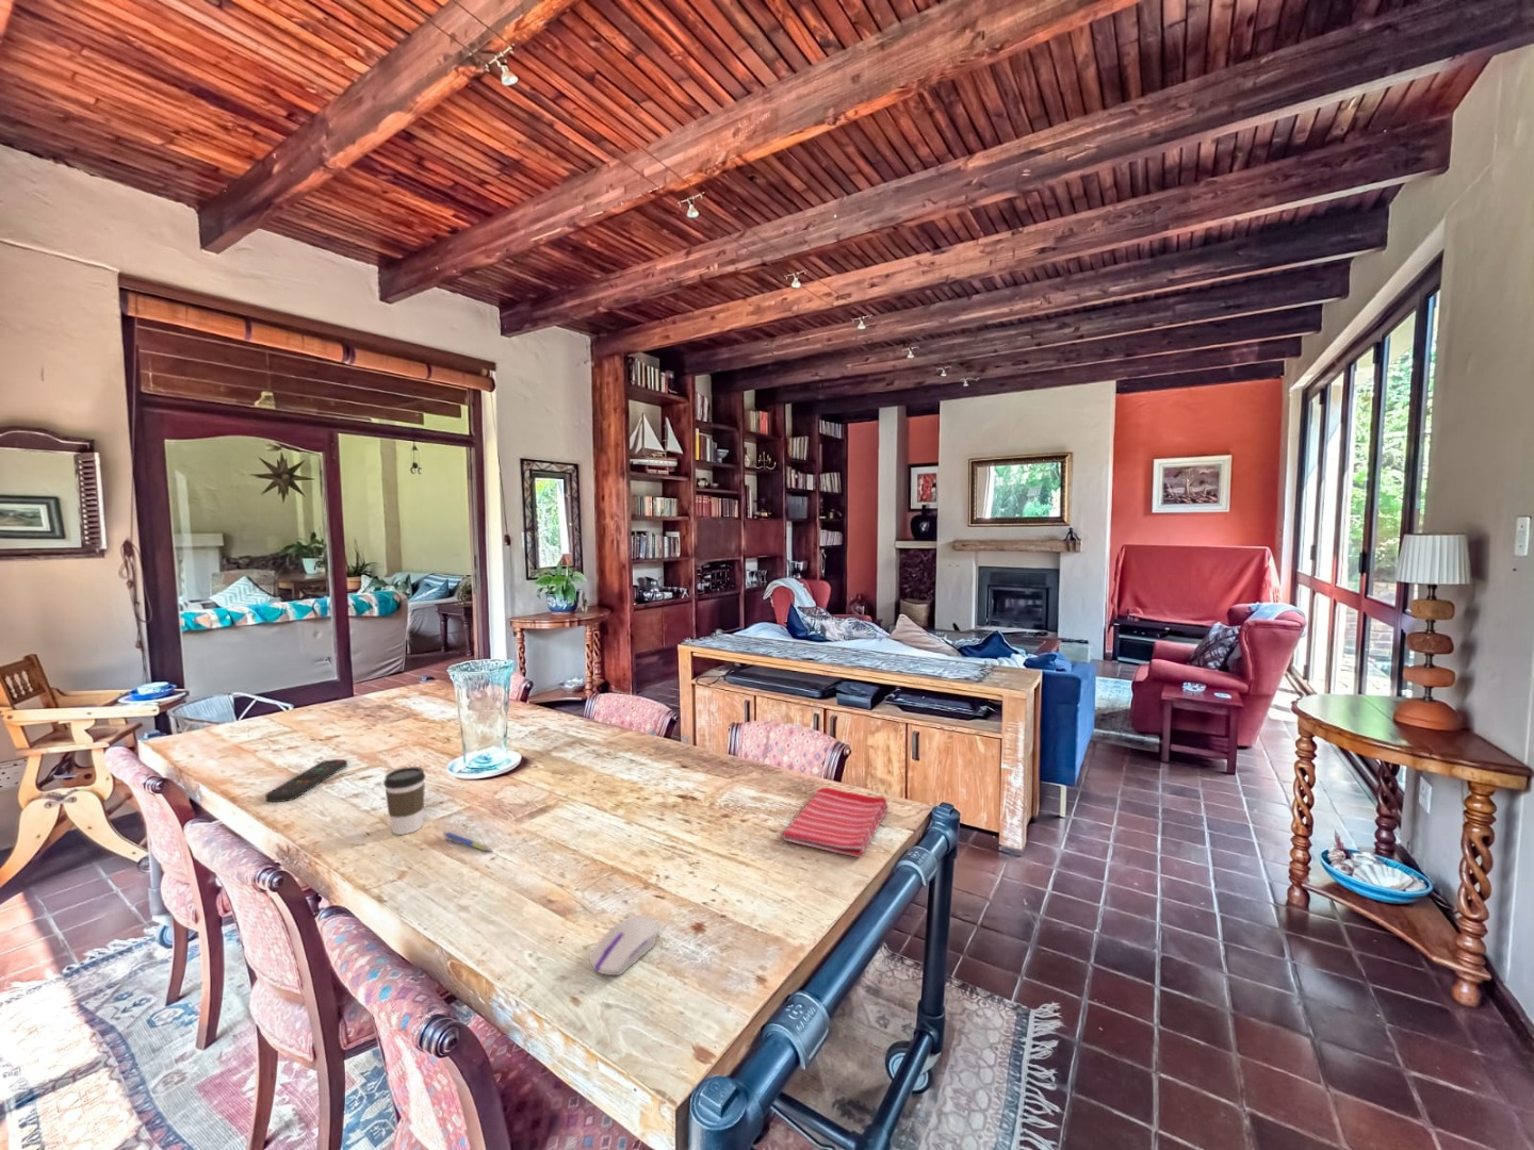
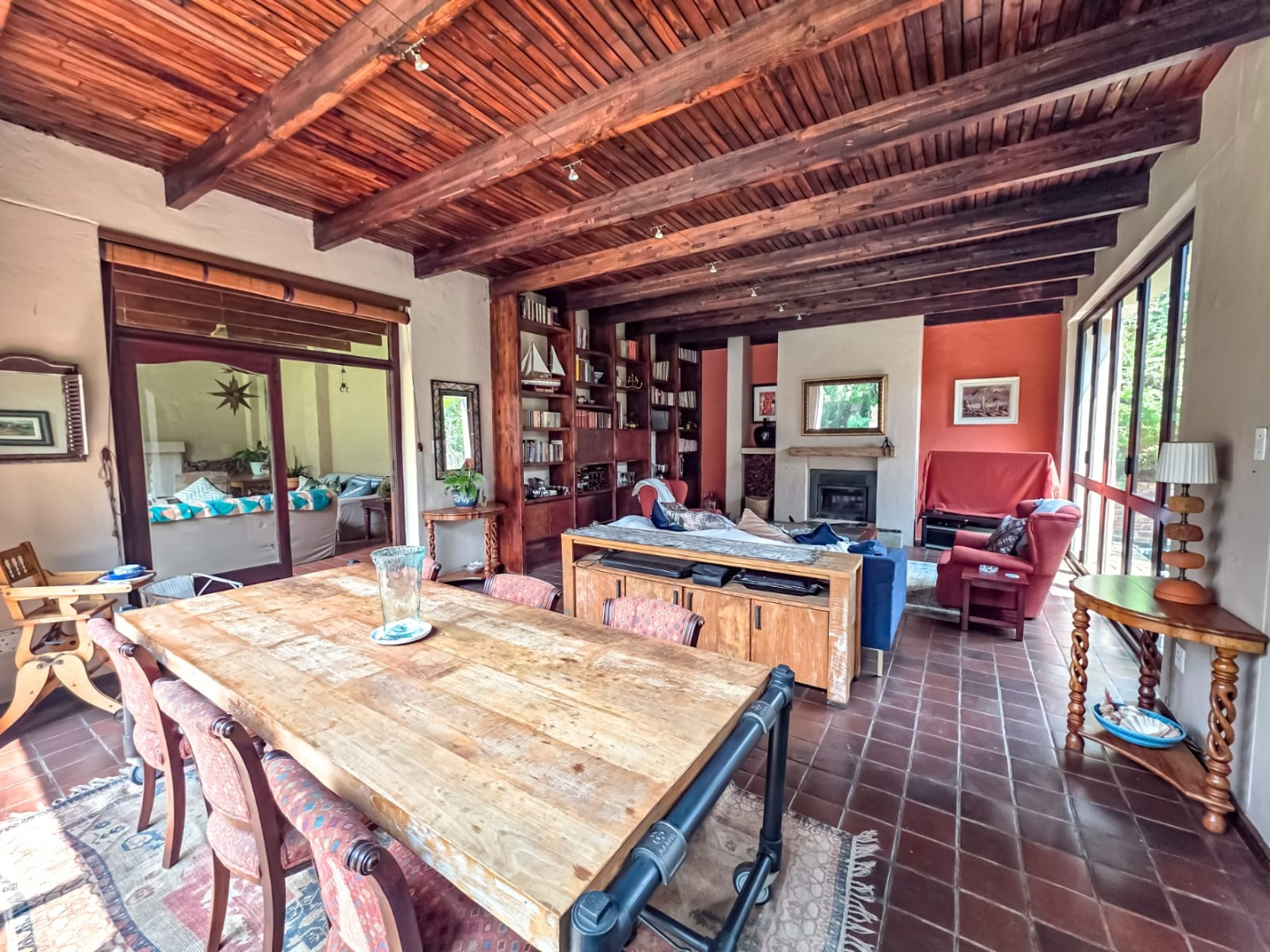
- computer mouse (627, 940)
- pen (467, 841)
- coffee cup (406, 801)
- dish towel (837, 818)
- remote control (309, 778)
